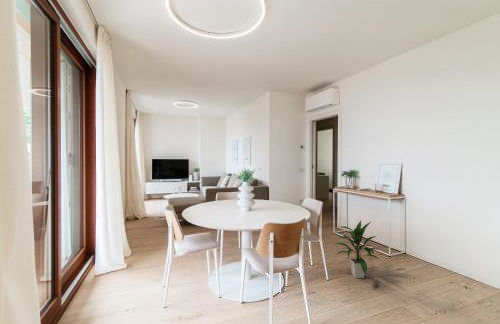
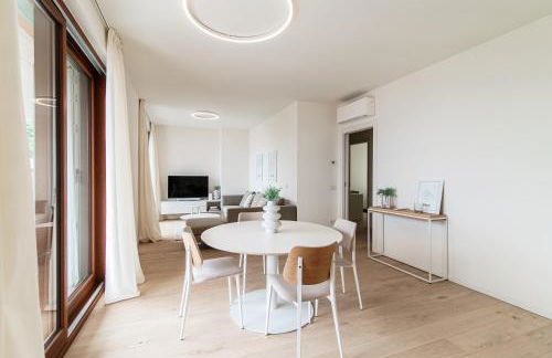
- indoor plant (357, 248)
